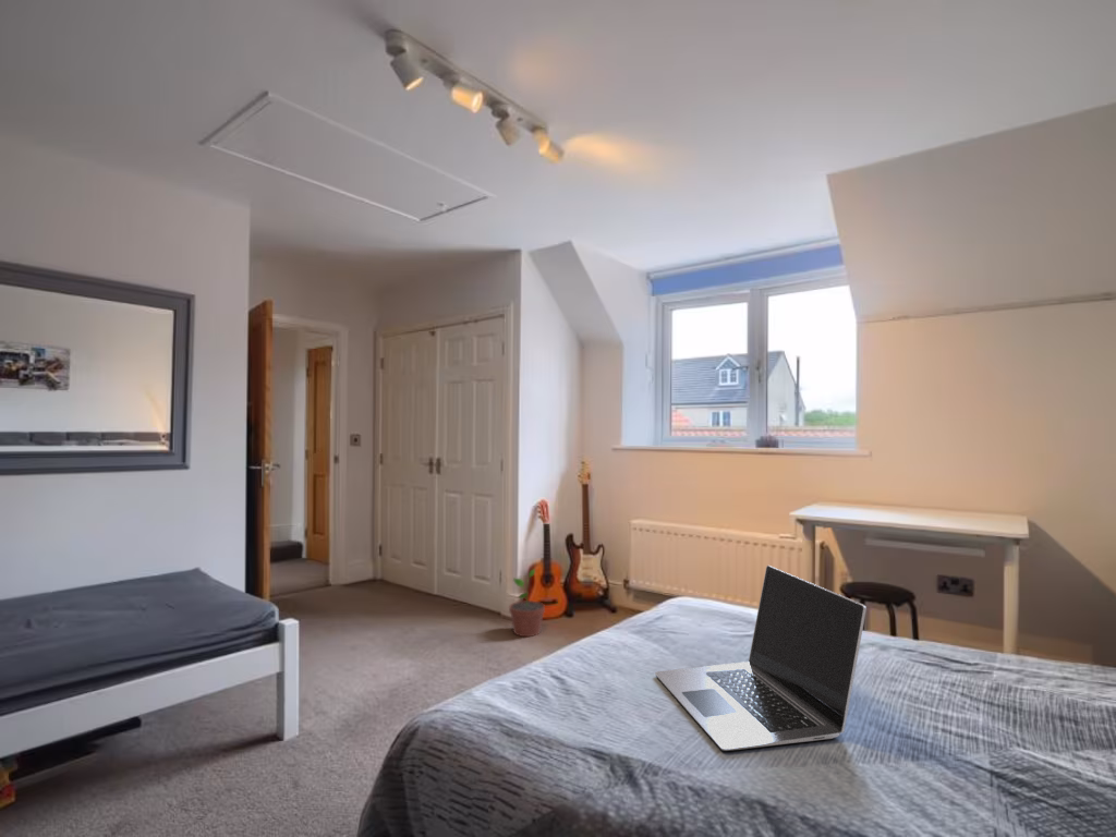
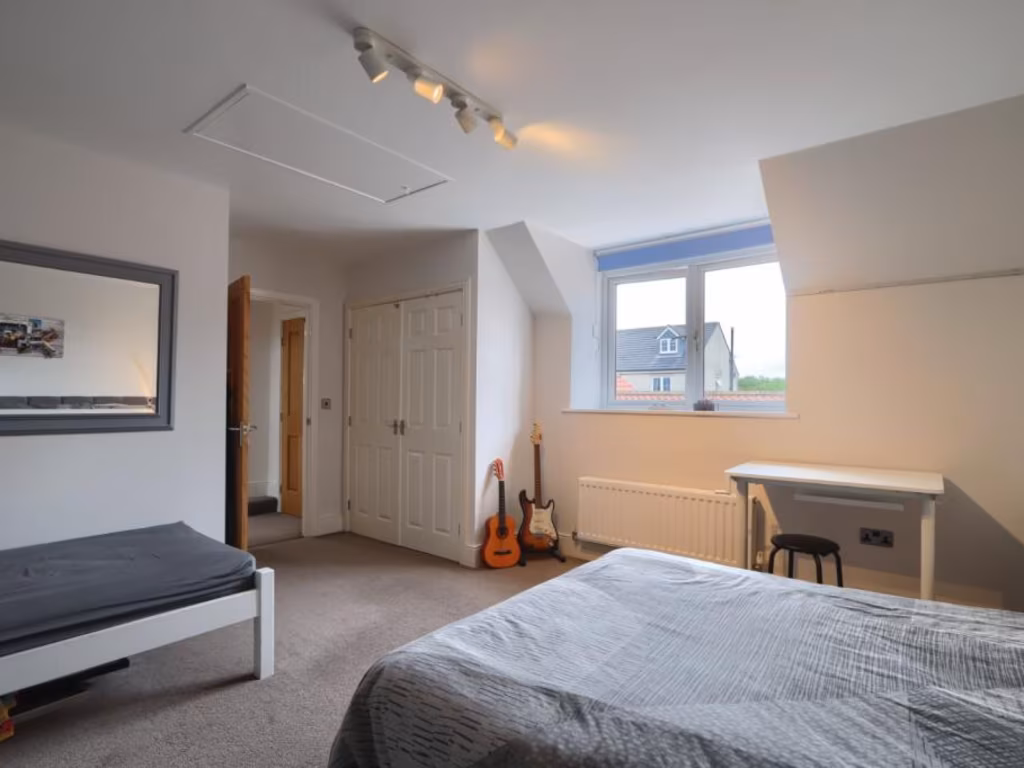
- laptop (751, 645)
- potted plant (526, 602)
